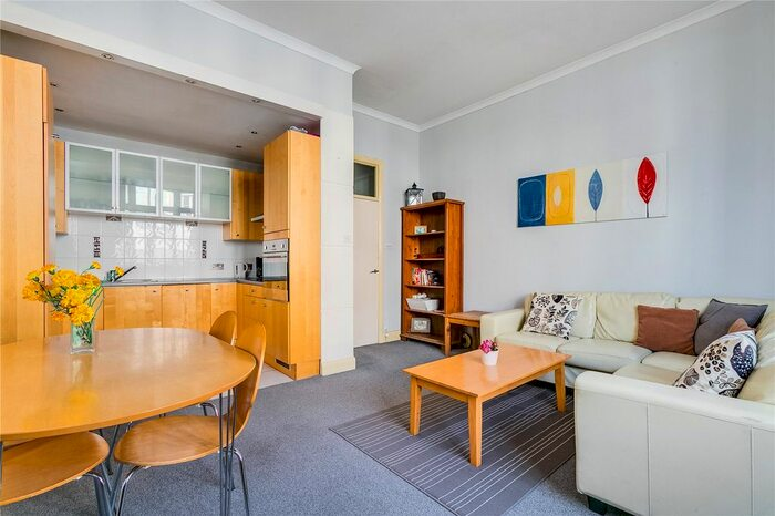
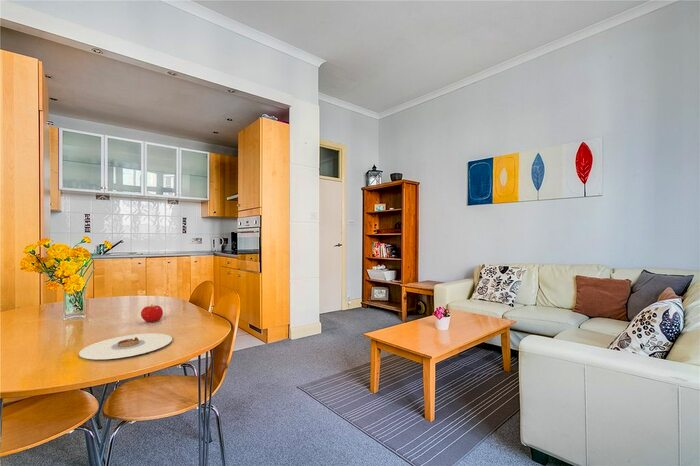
+ plate (128, 342)
+ fruit (152, 312)
